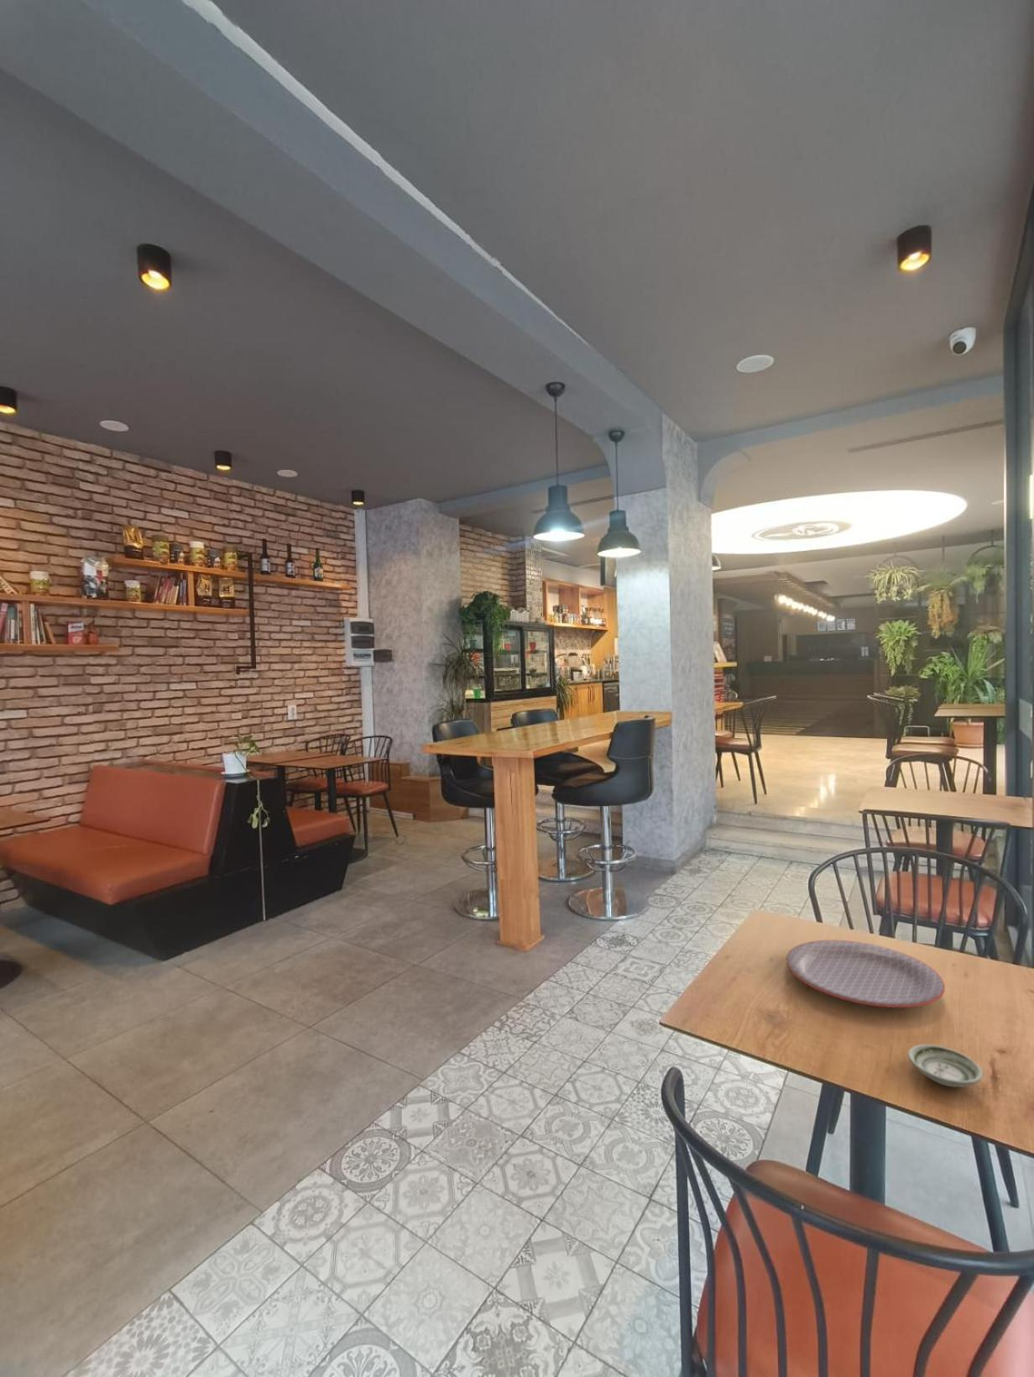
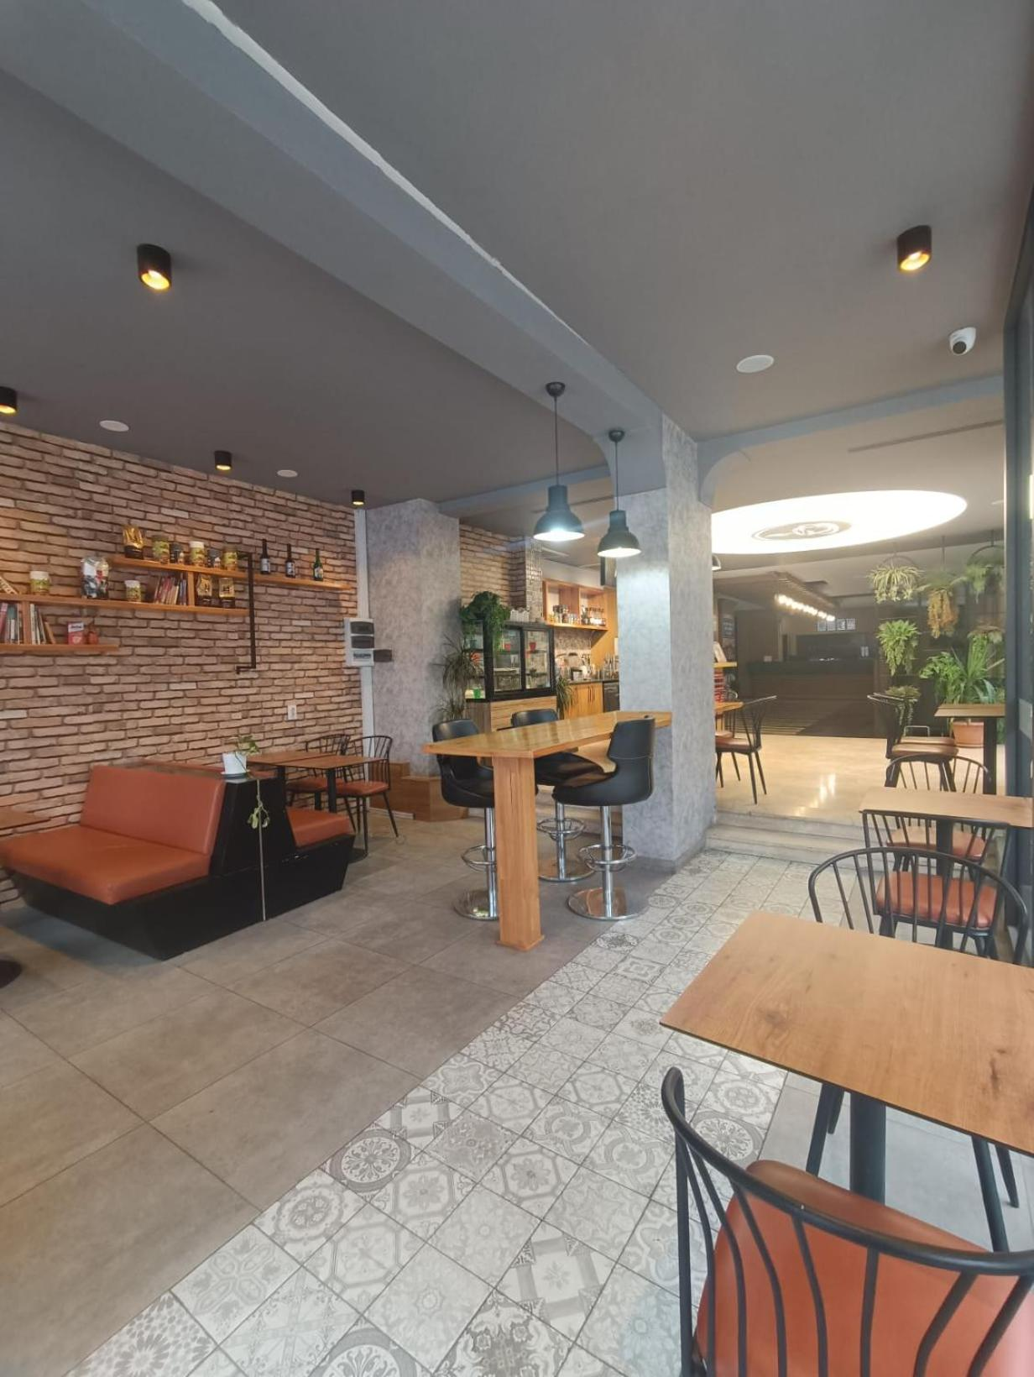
- plate (861, 974)
- saucer (944, 1068)
